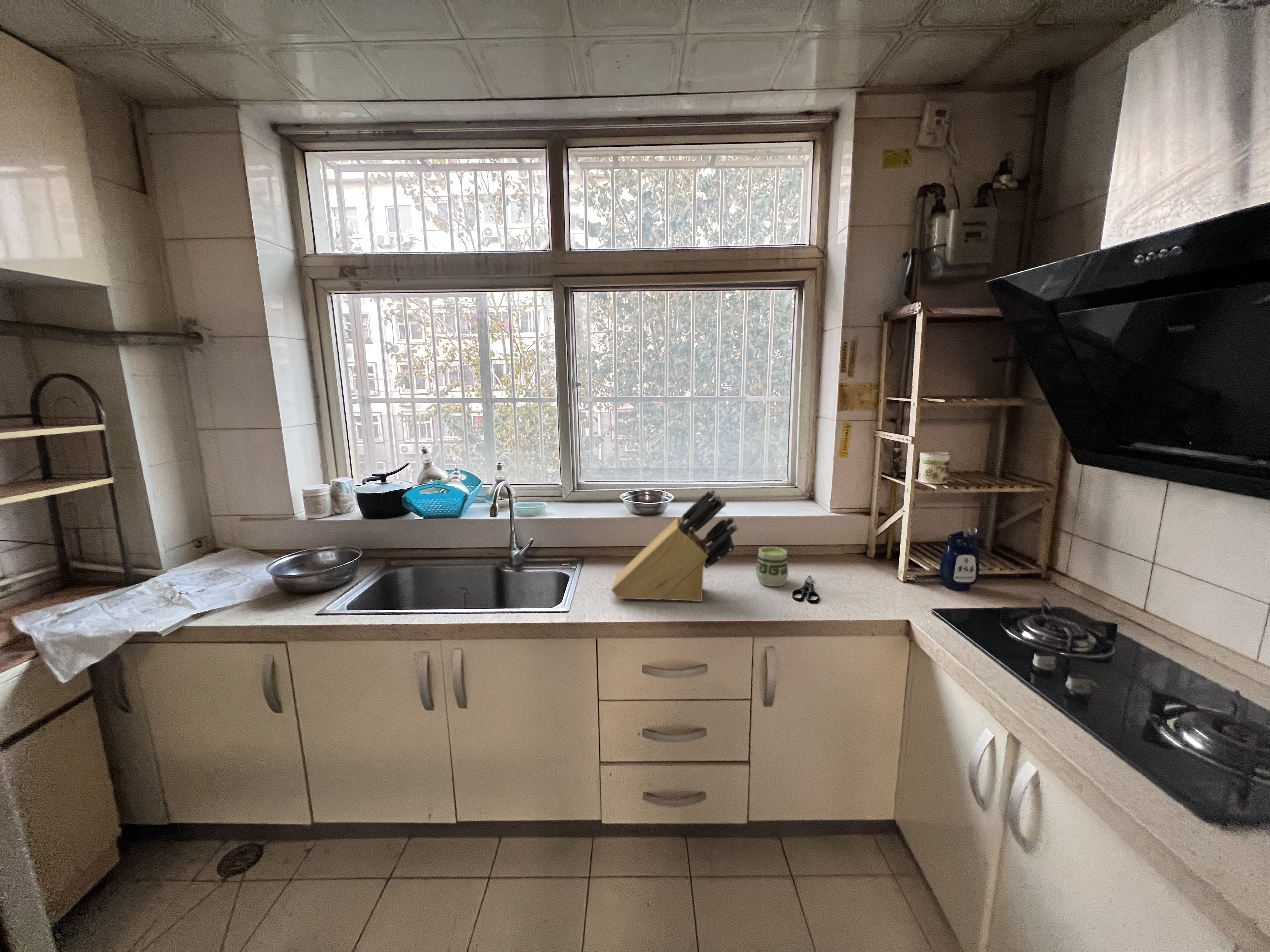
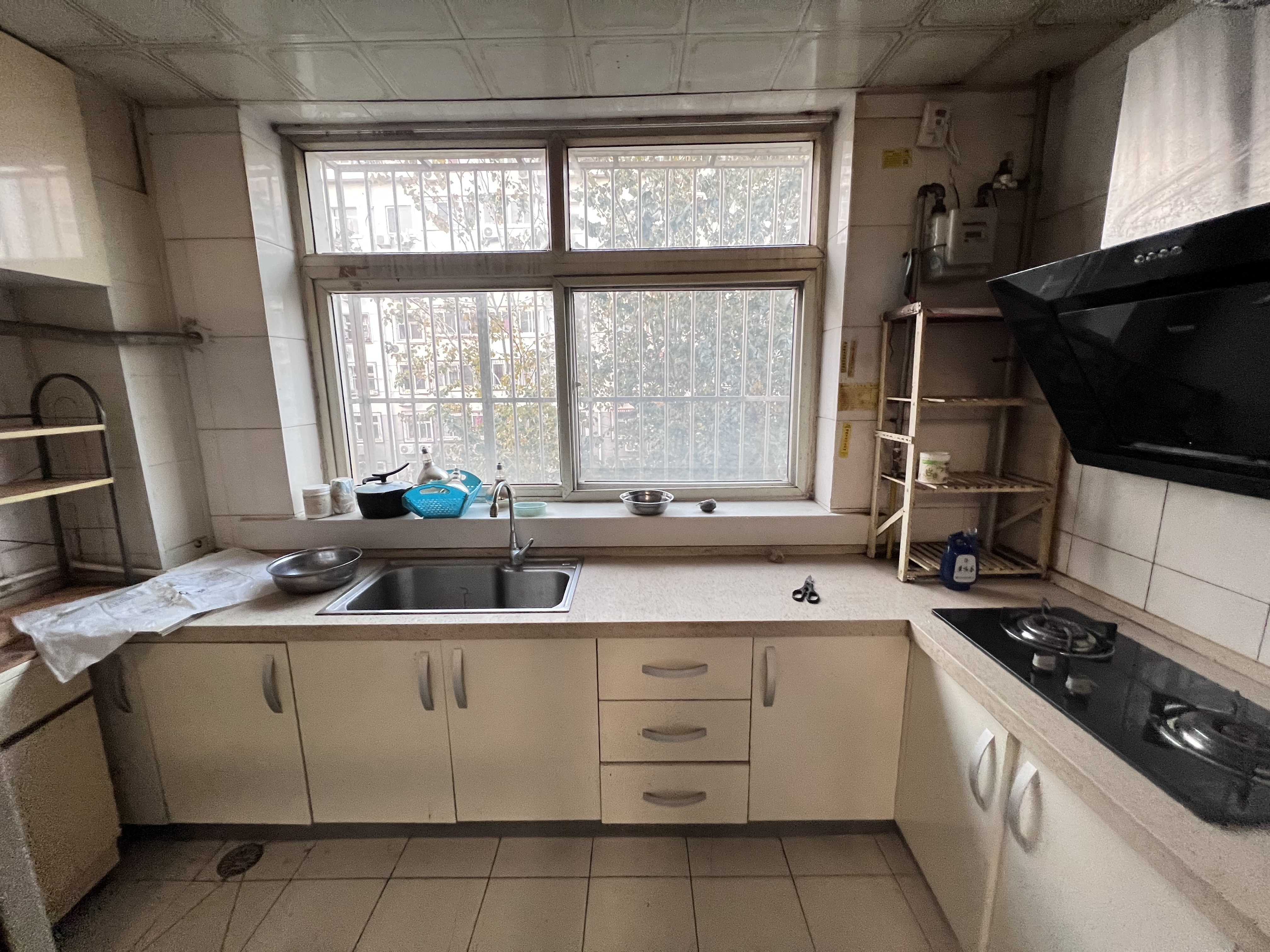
- cup (772, 566)
- knife block (673, 543)
